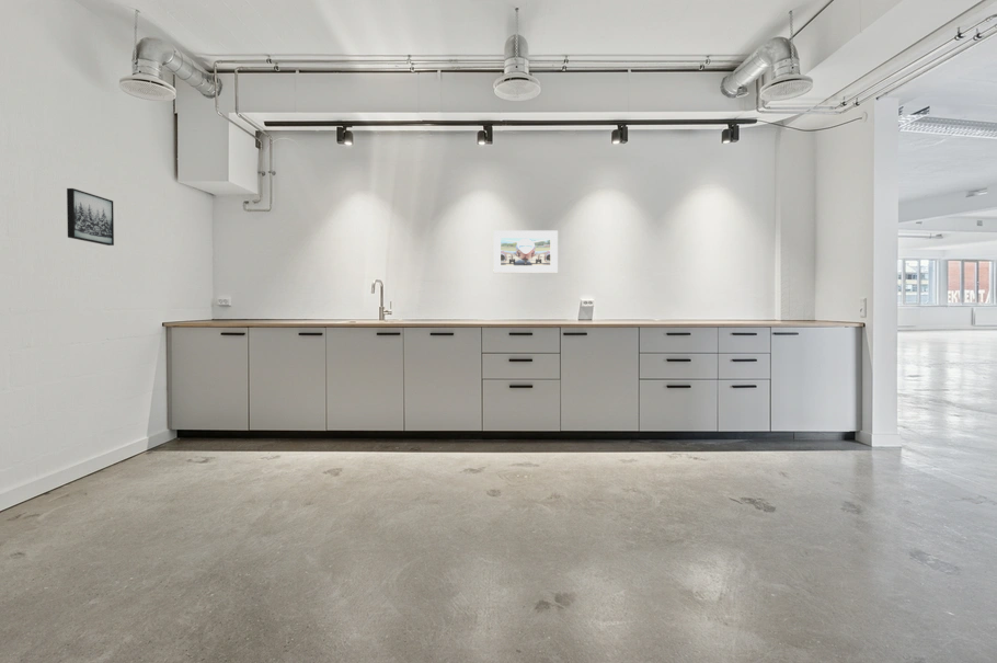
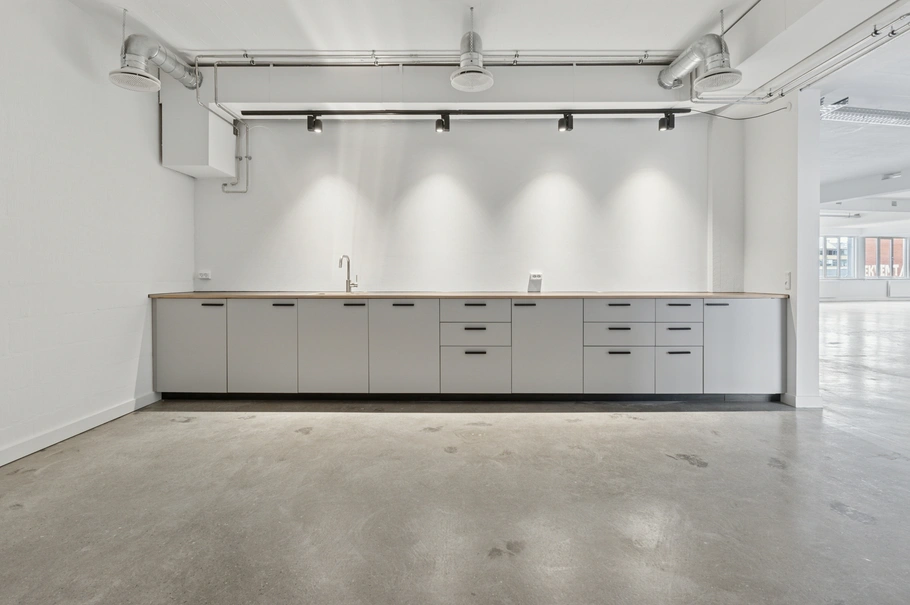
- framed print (525, 251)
- wall art (91, 218)
